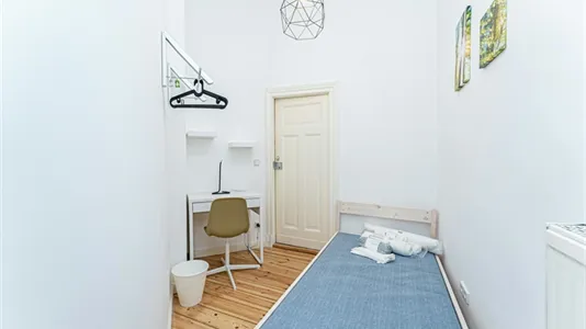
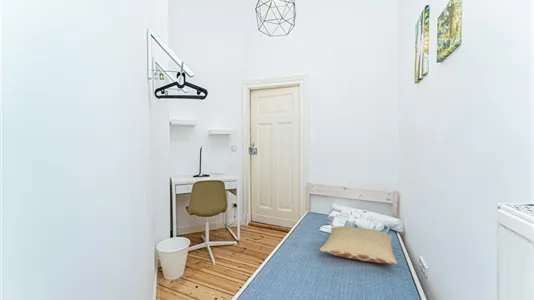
+ pillow (358, 242)
